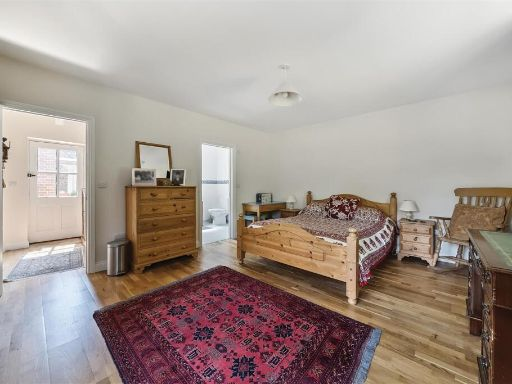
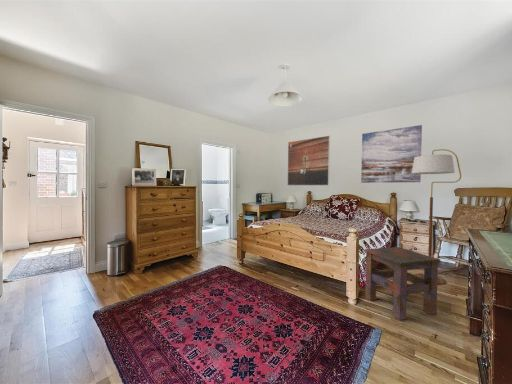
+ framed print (307, 162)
+ side table (399, 279)
+ wall art (389, 156)
+ floor lamp (432, 214)
